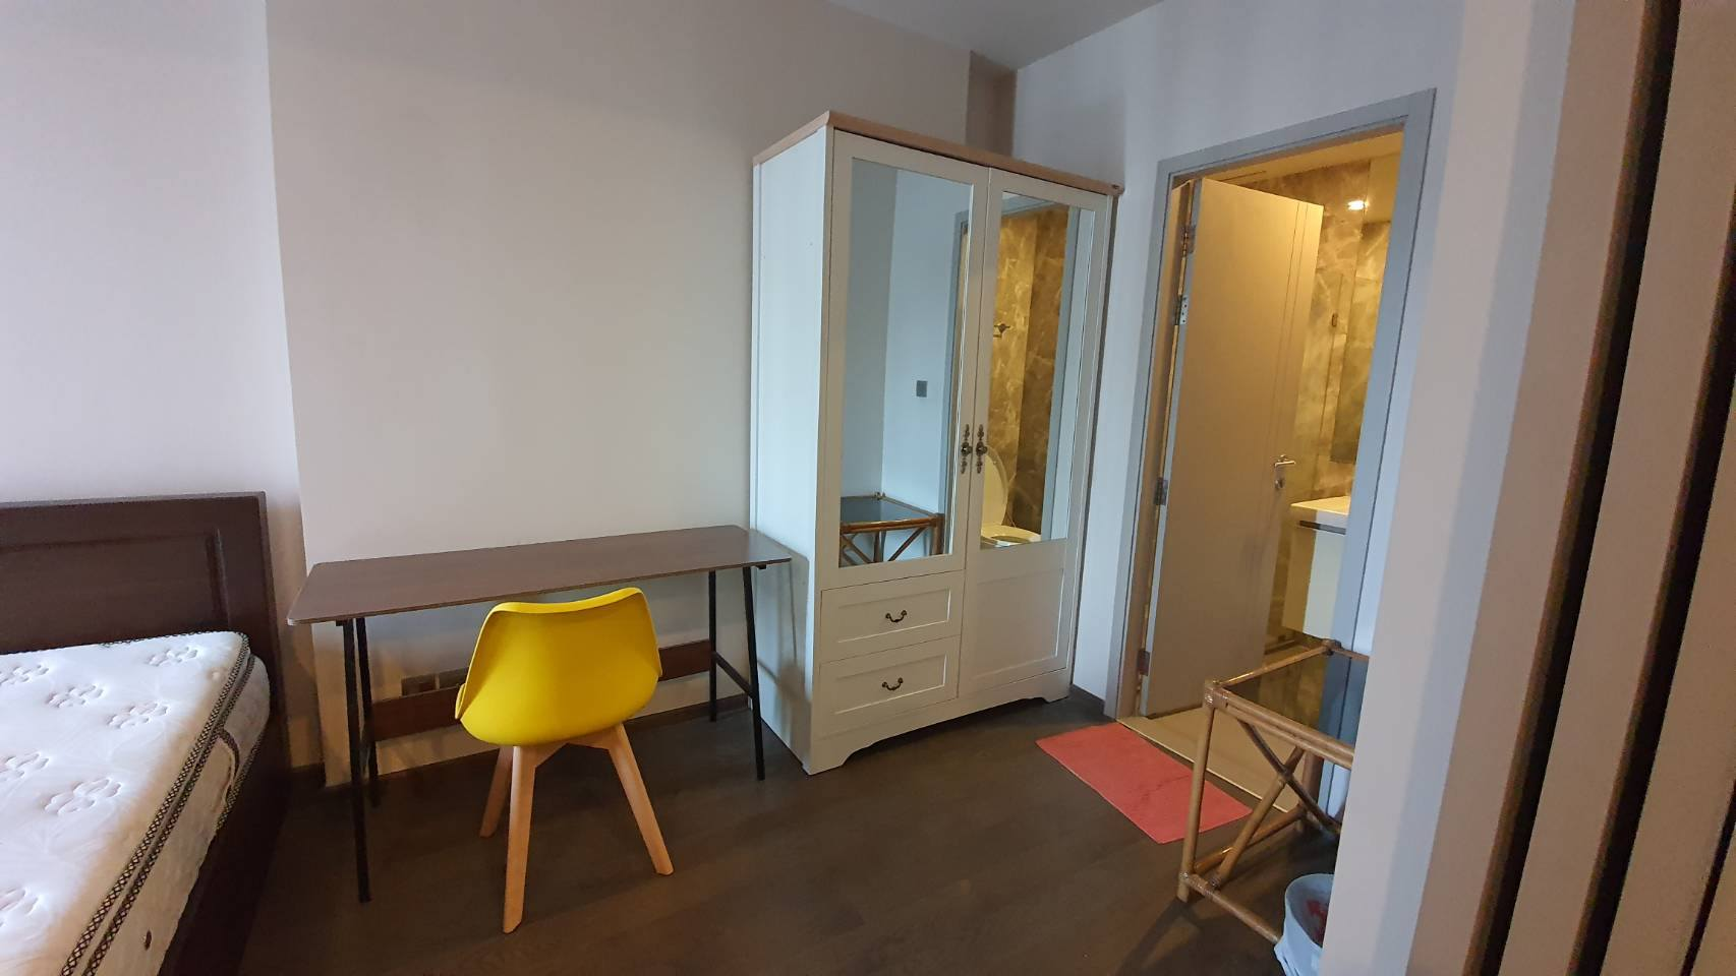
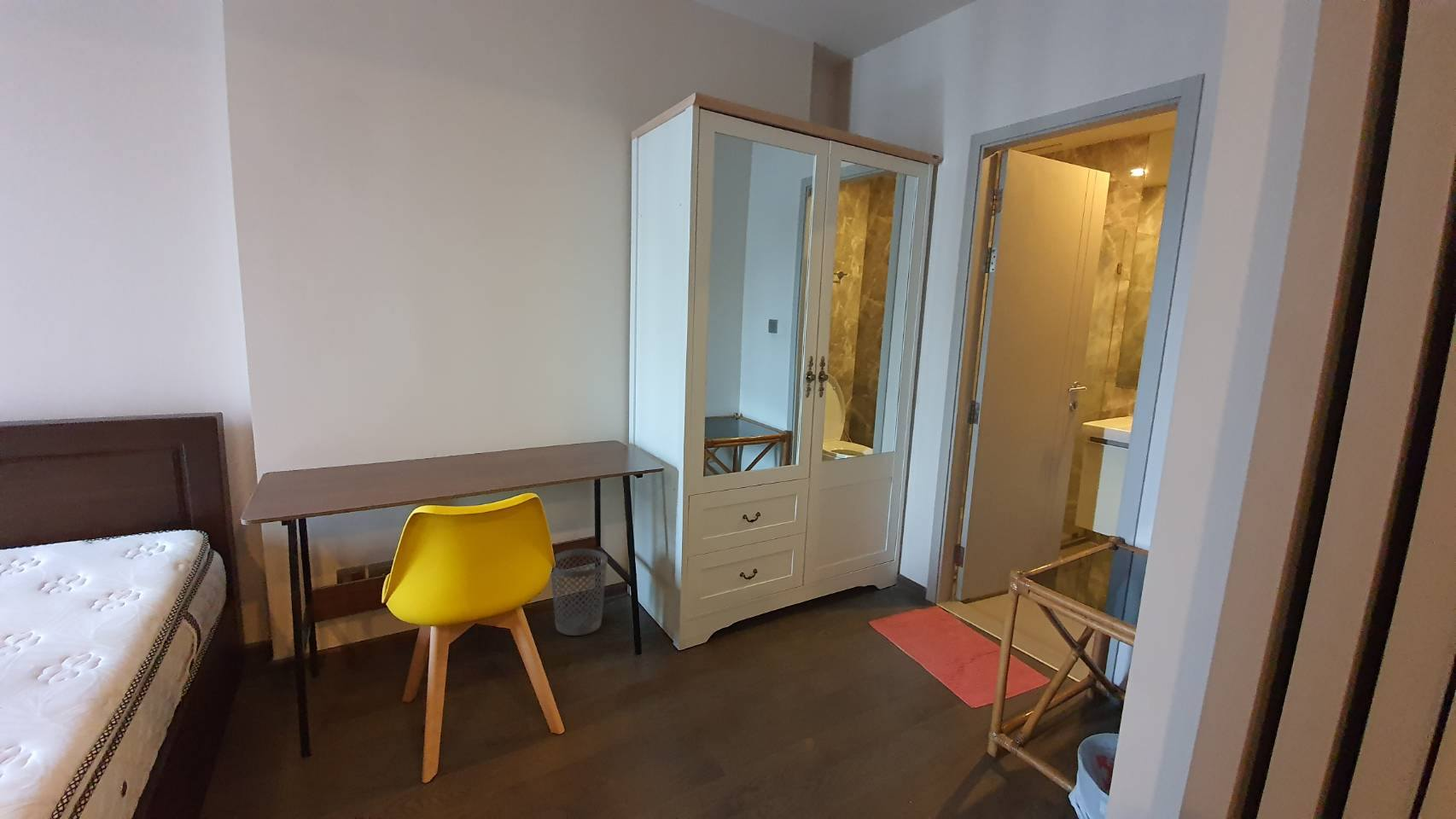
+ wastebasket (579, 592)
